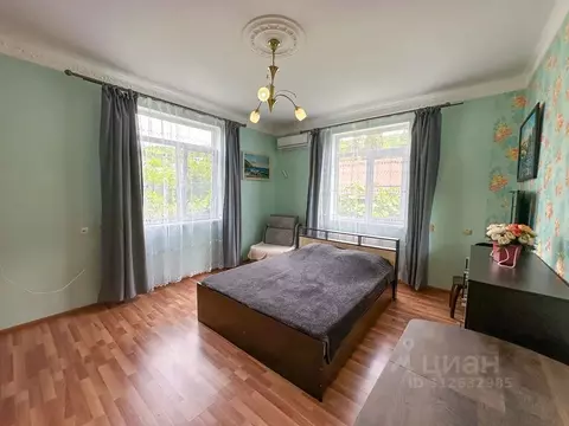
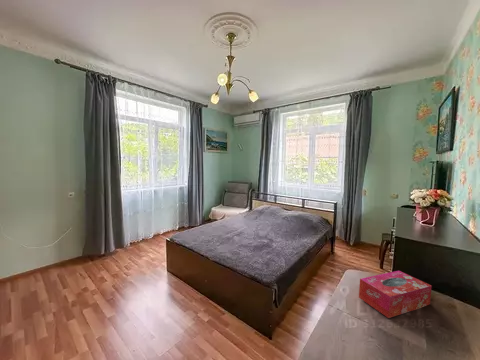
+ tissue box (394, 291)
